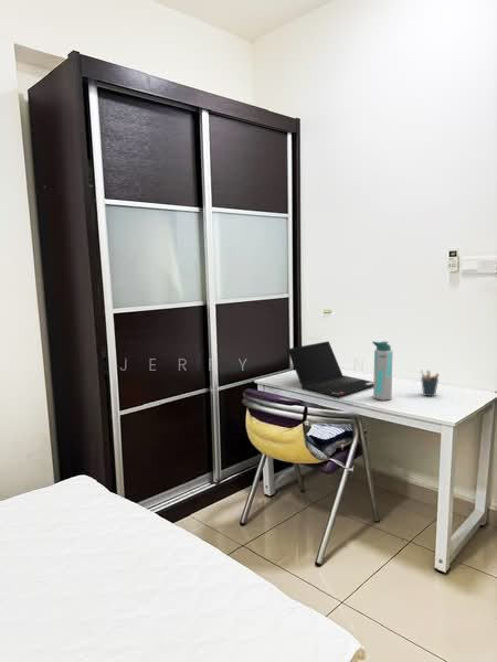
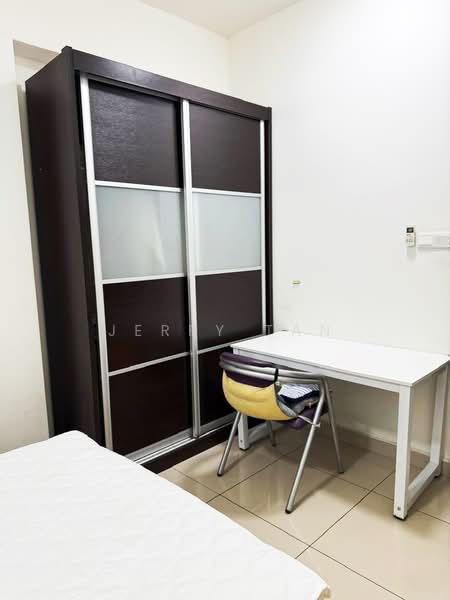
- laptop computer (332, 366)
- water bottle (382, 370)
- pen holder (429, 382)
